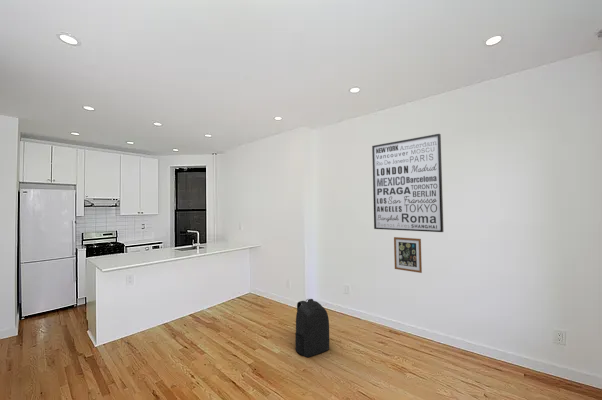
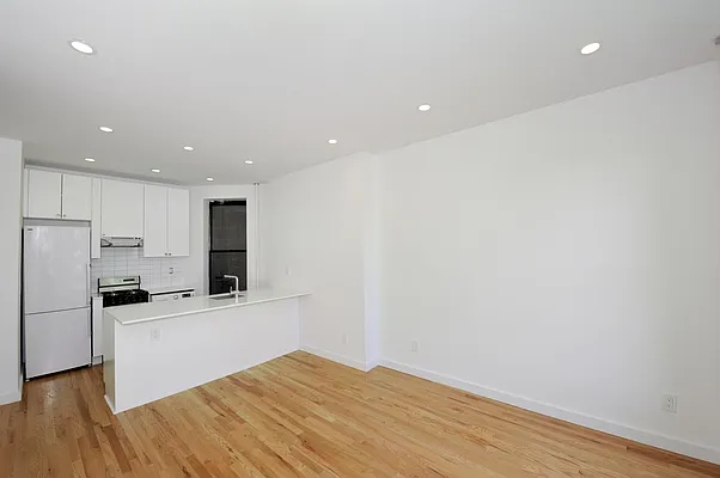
- backpack (310, 323)
- wall art (404, 185)
- wall art (407, 254)
